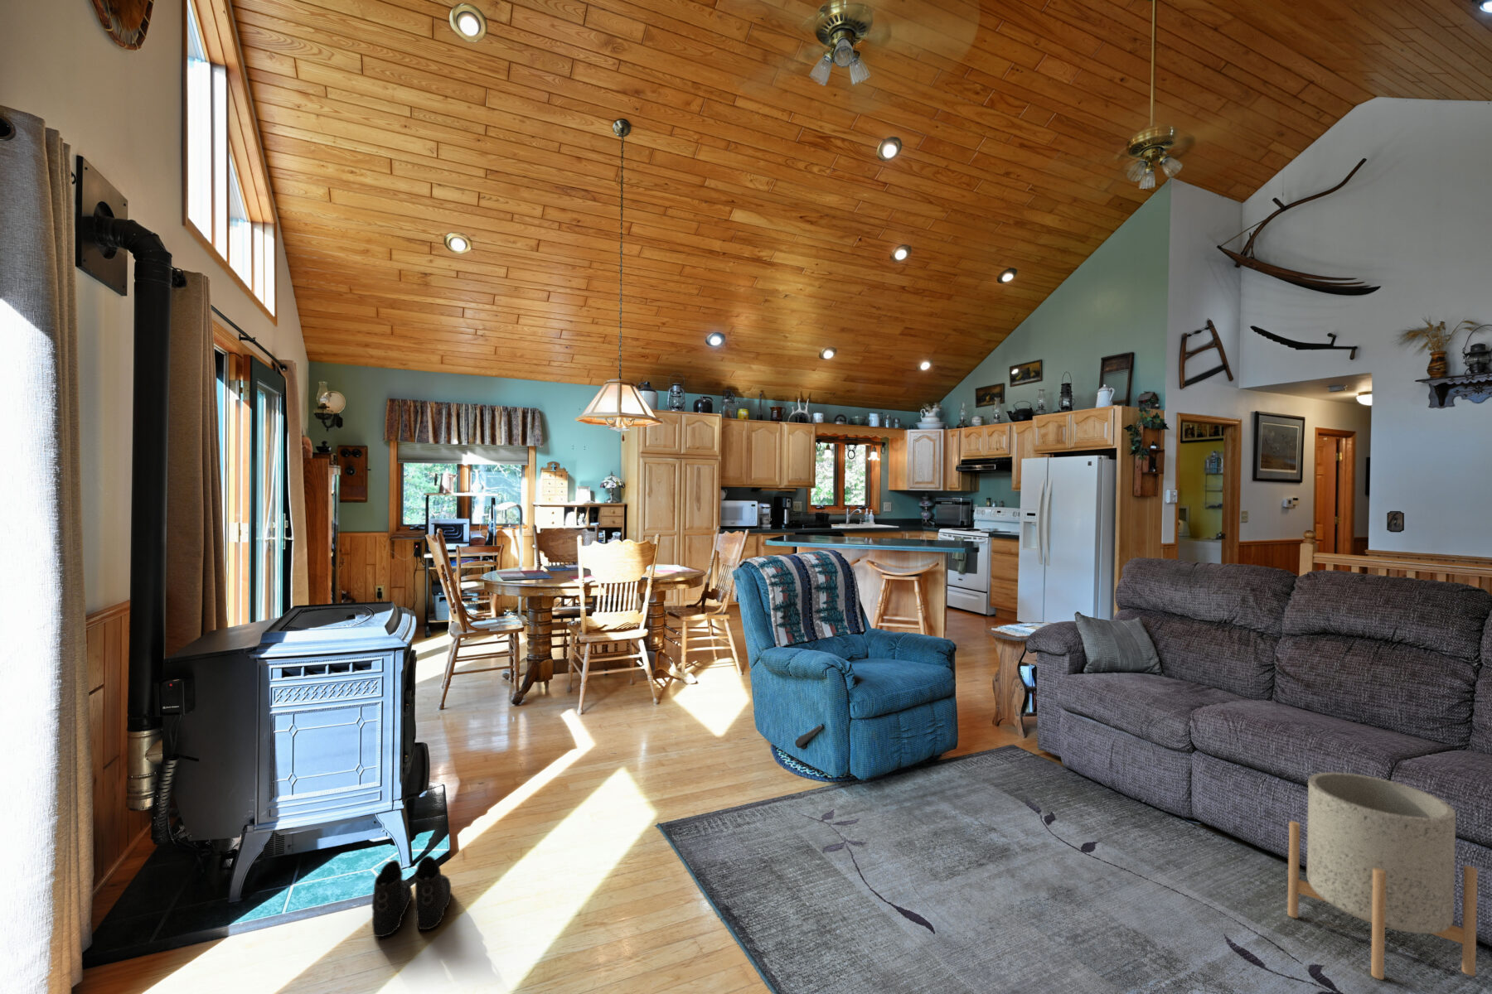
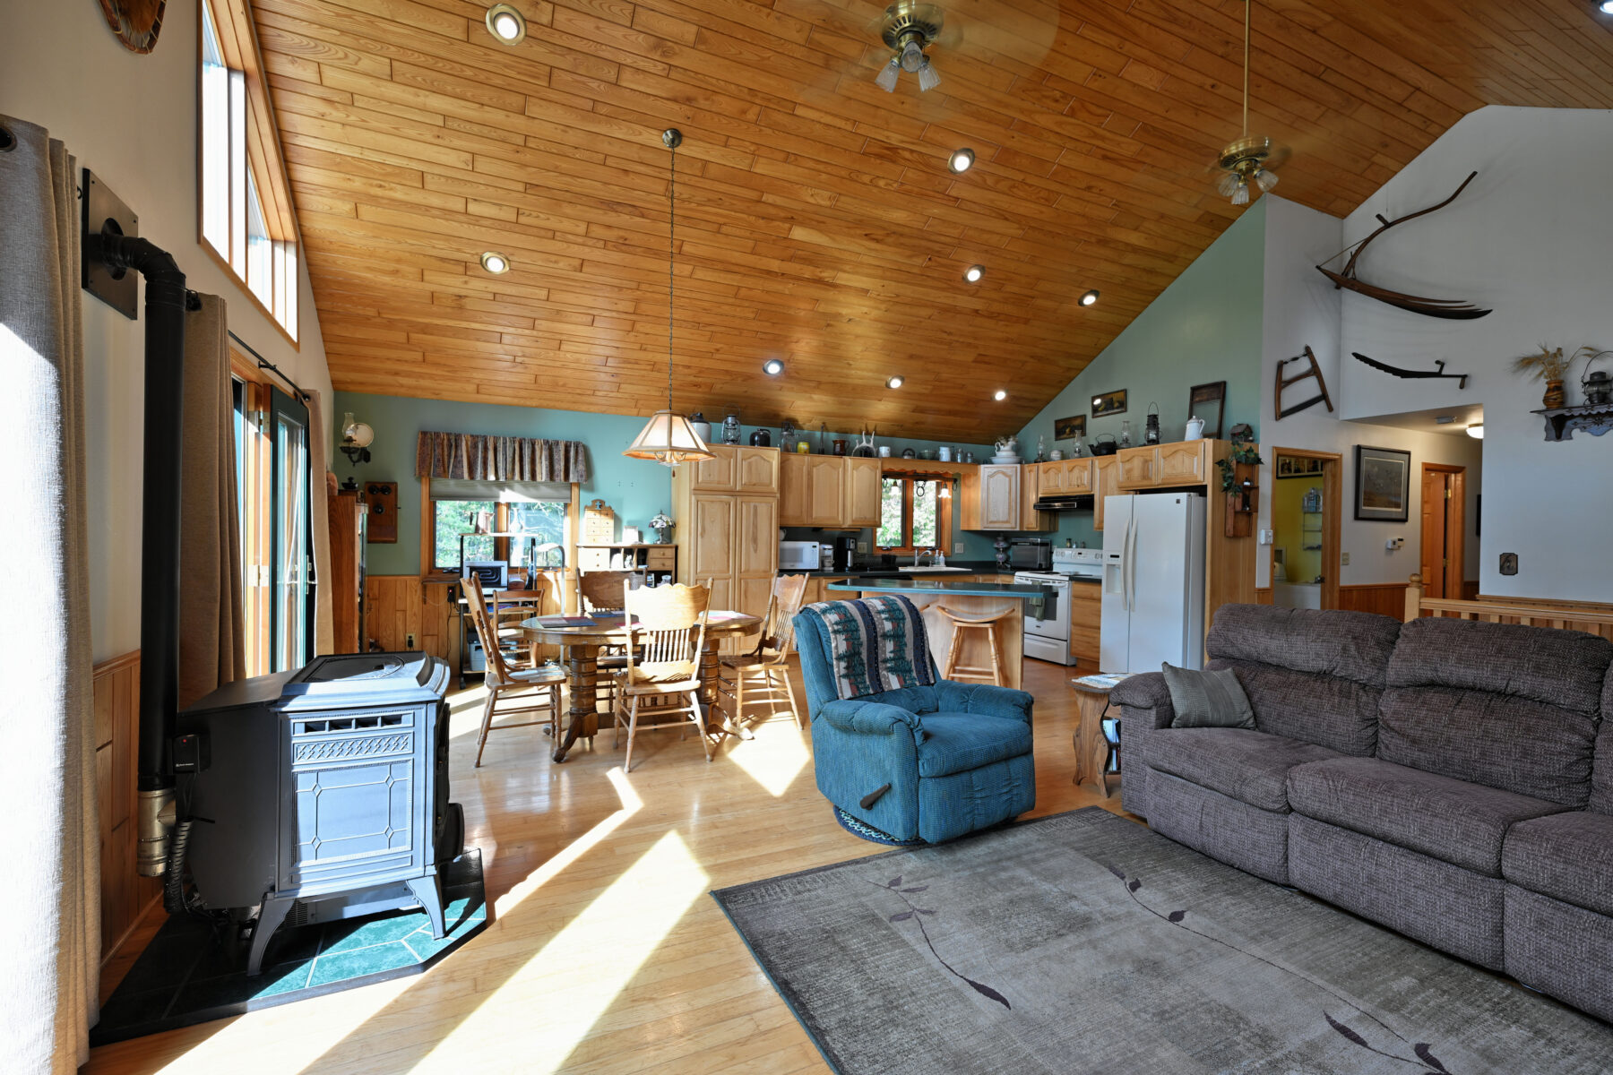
- boots (410, 884)
- planter (1375, 869)
